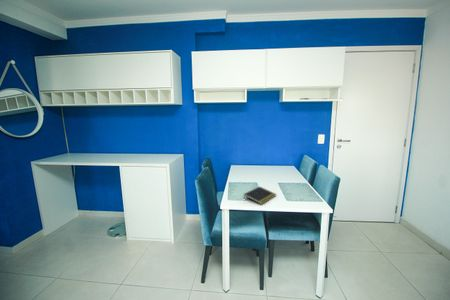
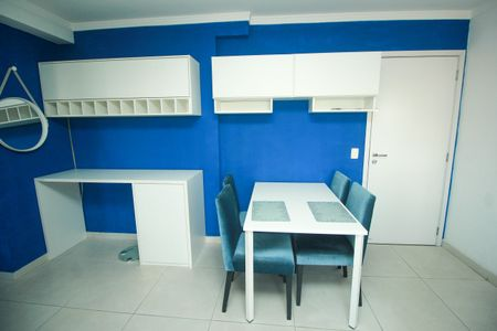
- notepad (260, 194)
